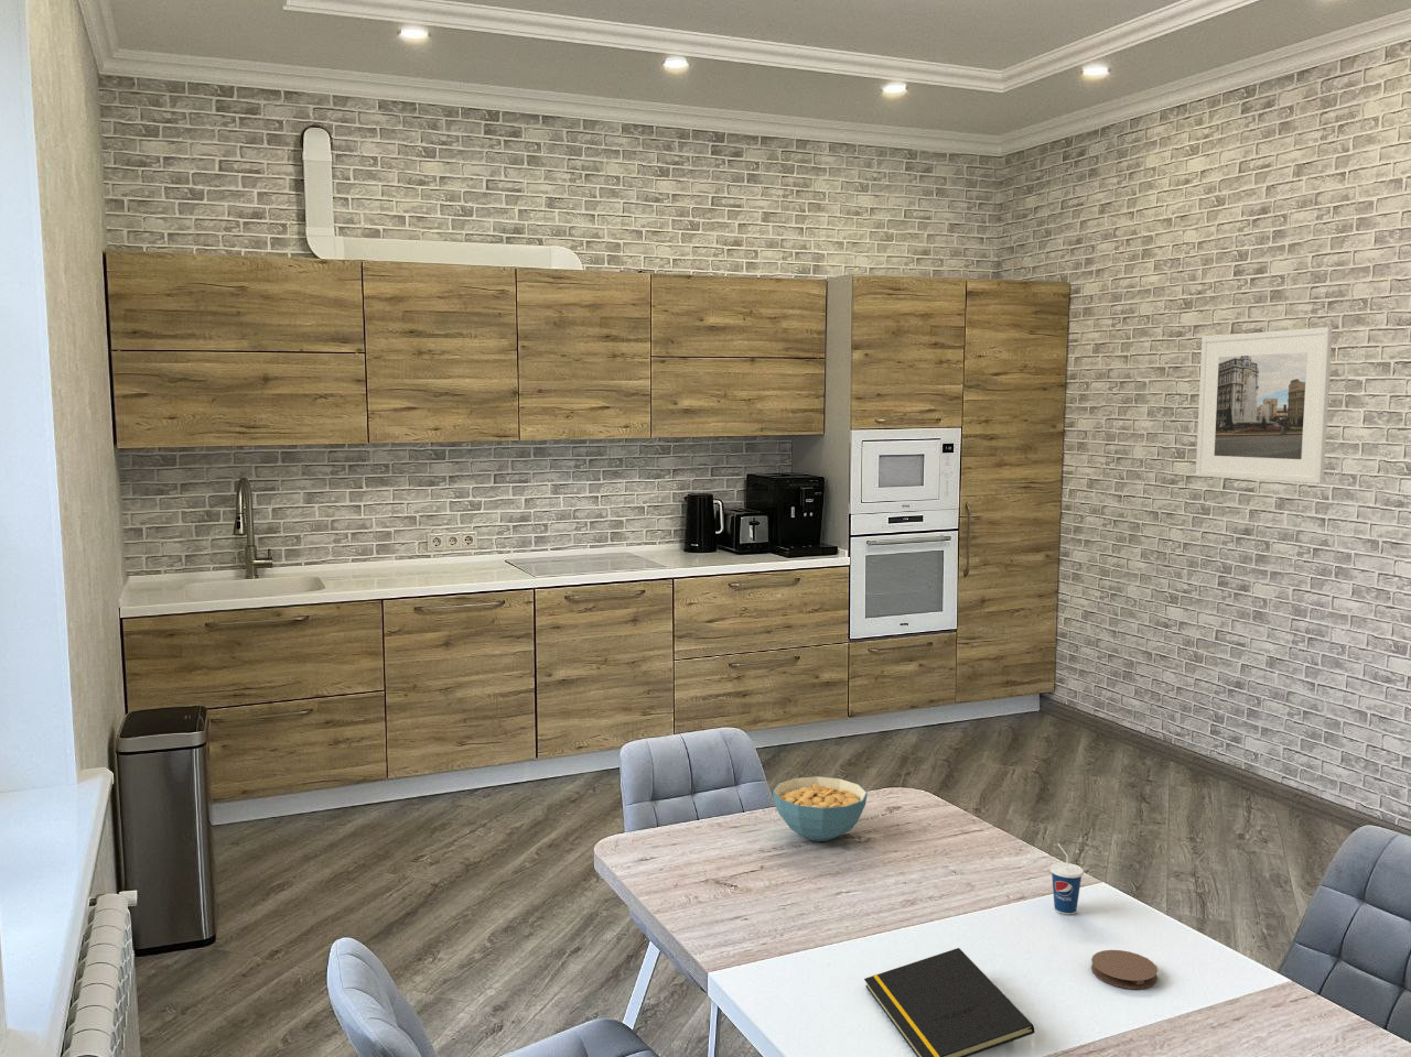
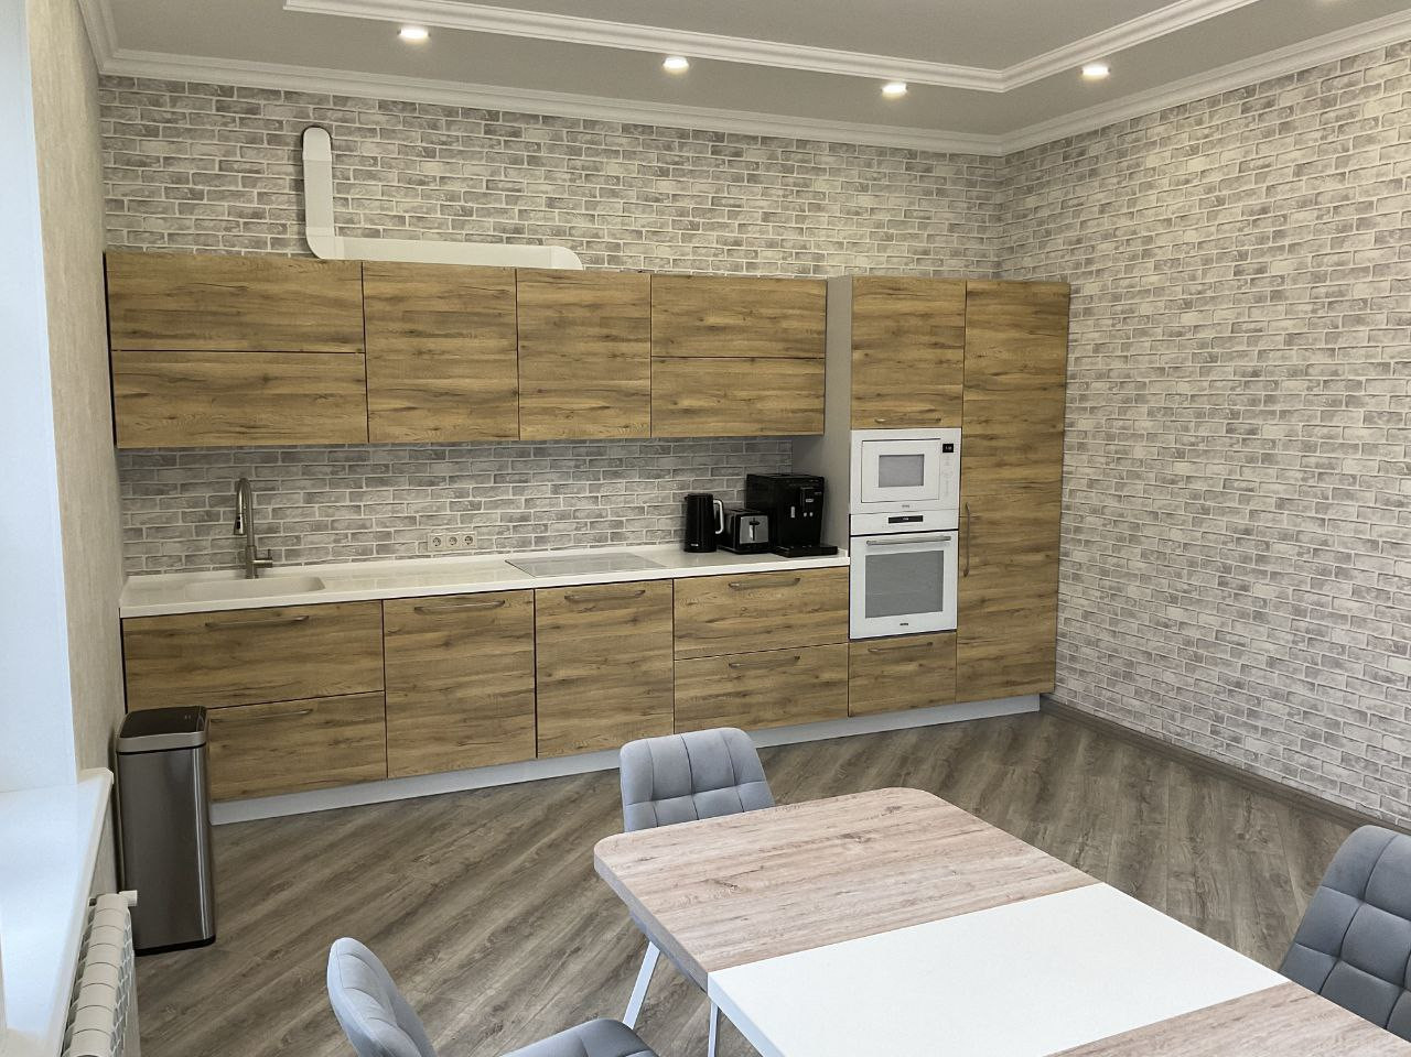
- cup (1065, 877)
- cereal bowl (819, 814)
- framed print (1259, 406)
- notepad (943, 1004)
- coaster (1123, 968)
